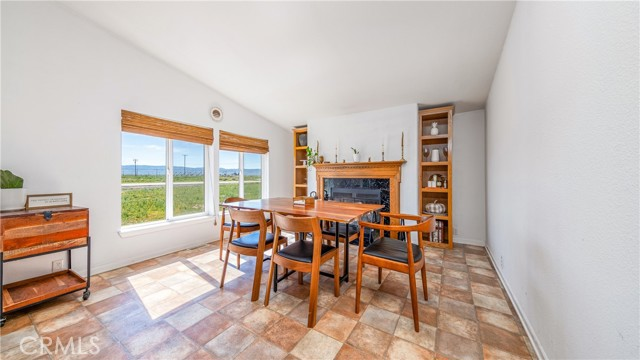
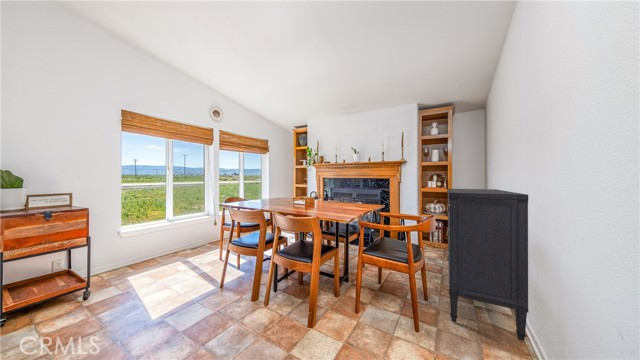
+ dresser (475, 244)
